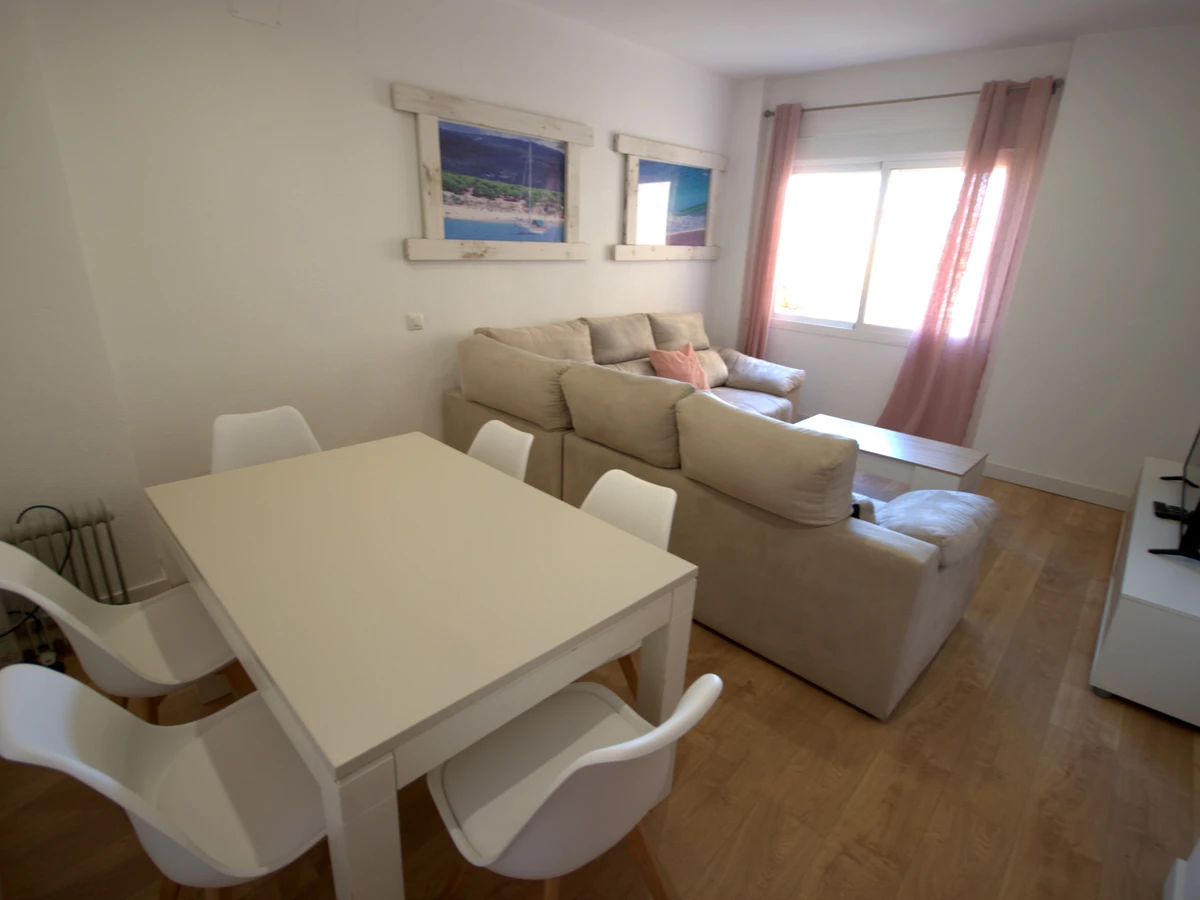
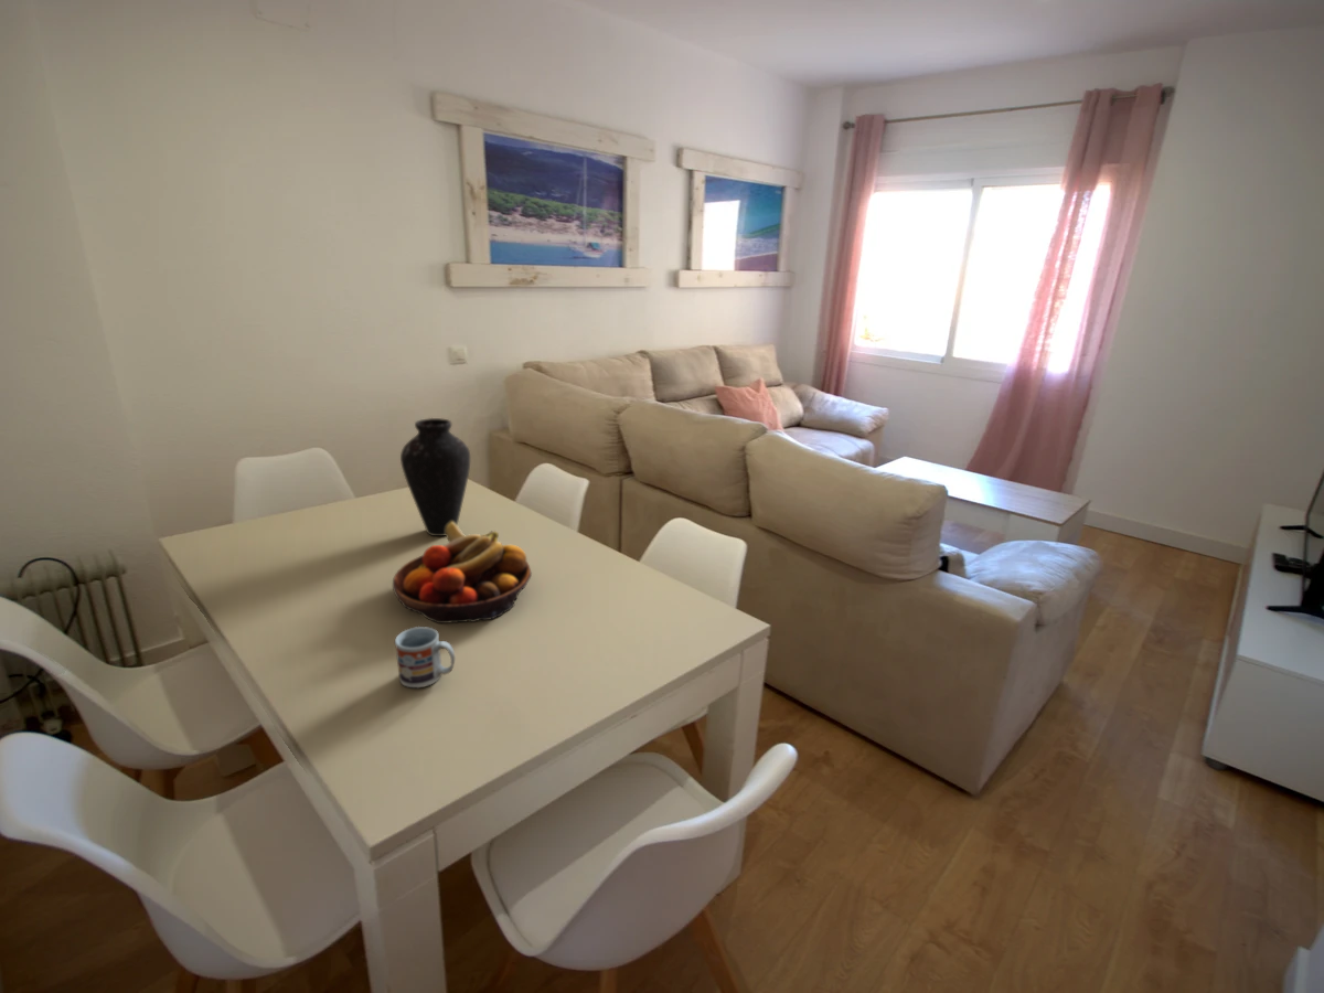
+ cup (426, 656)
+ vase (437, 478)
+ fruit bowl (461, 567)
